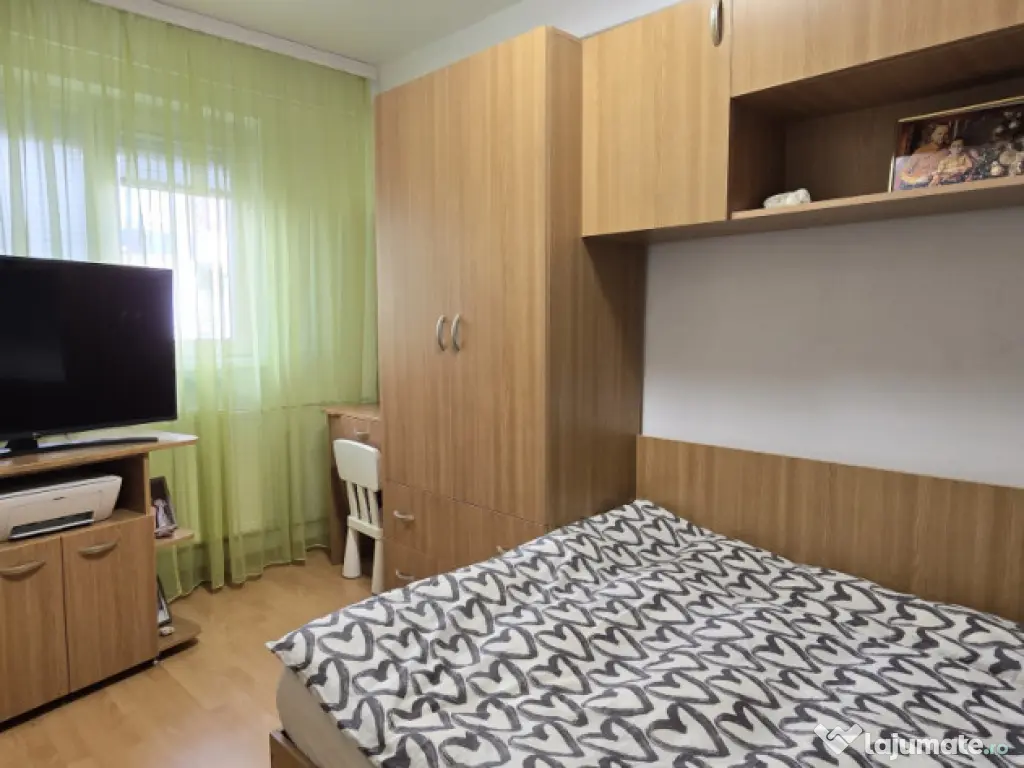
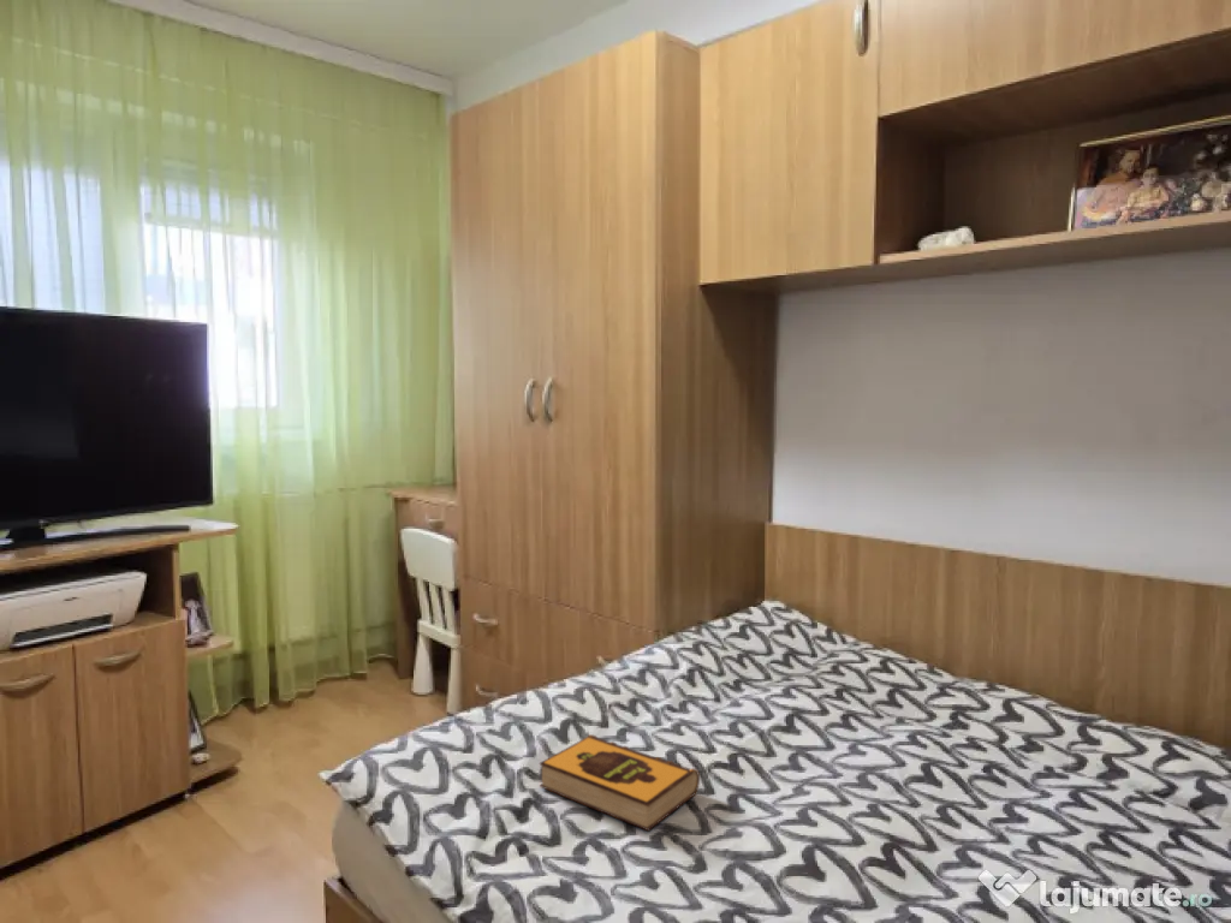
+ hardback book (619, 776)
